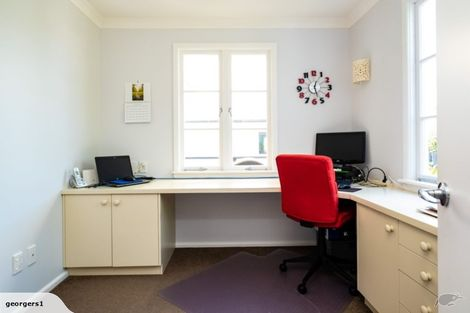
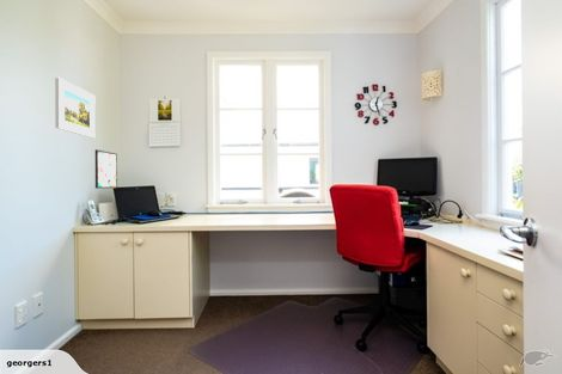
+ wall art (106, 170)
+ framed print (77, 110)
